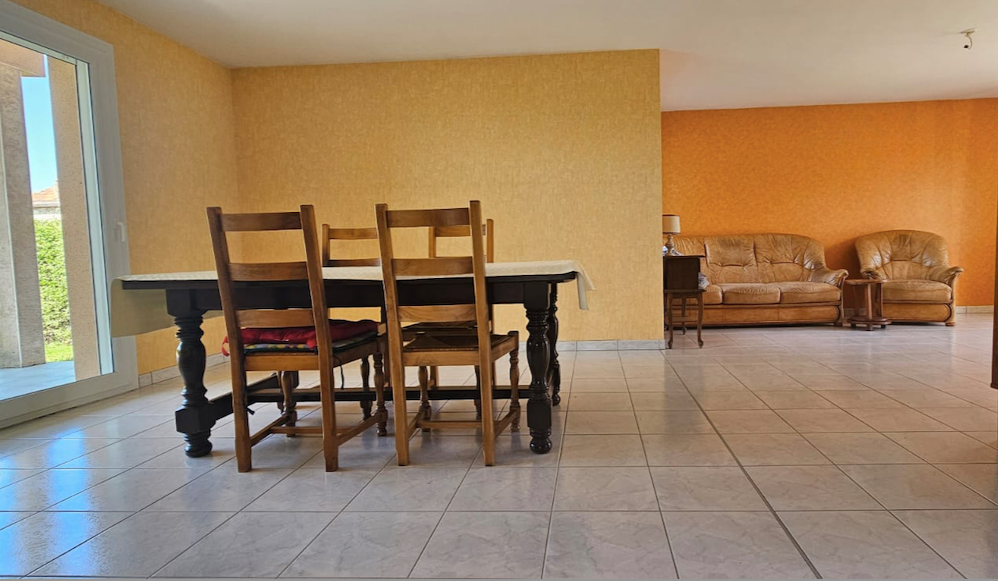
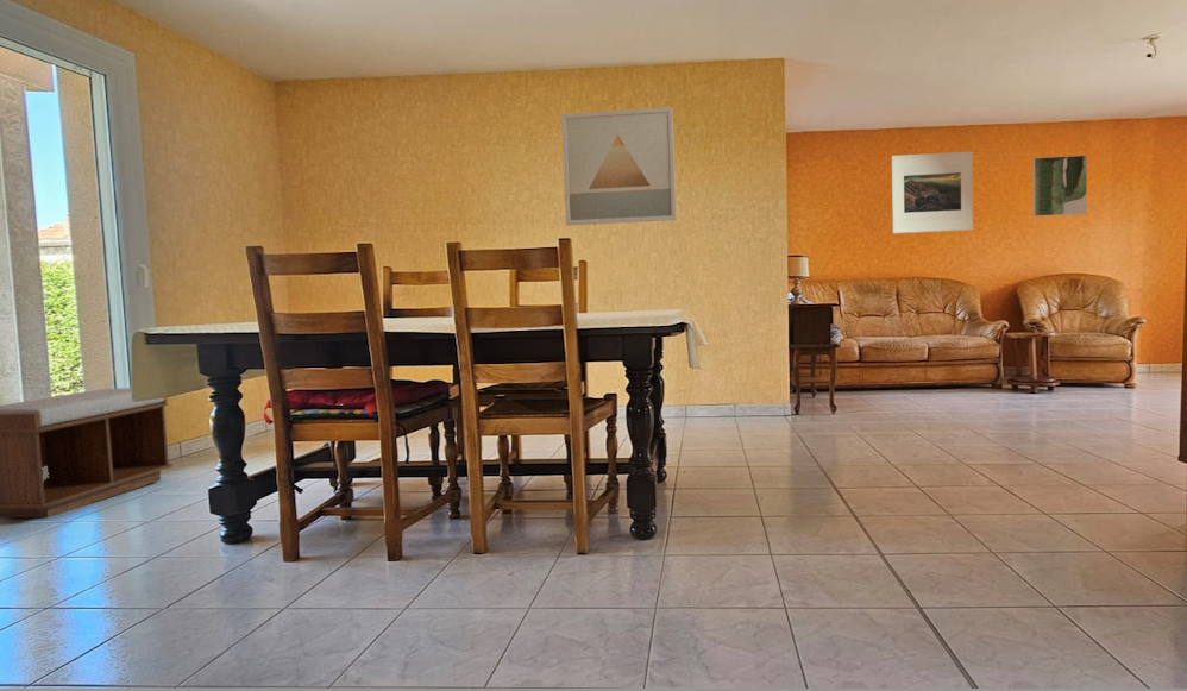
+ wall art (618, 167)
+ bench (77, 446)
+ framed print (931, 193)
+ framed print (1060, 186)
